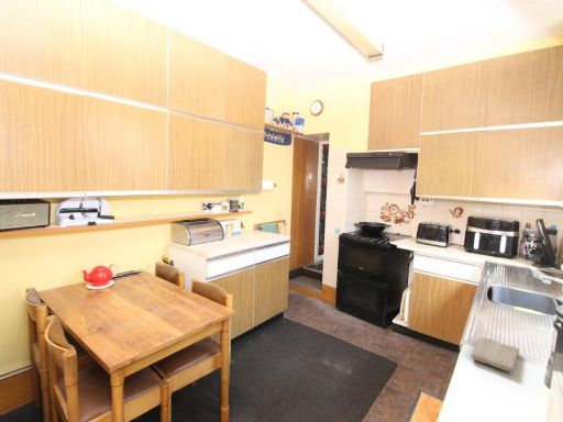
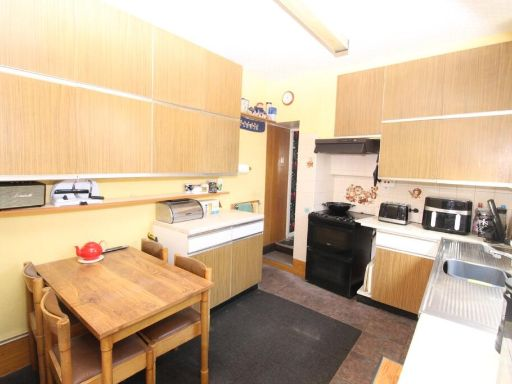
- washcloth (496, 353)
